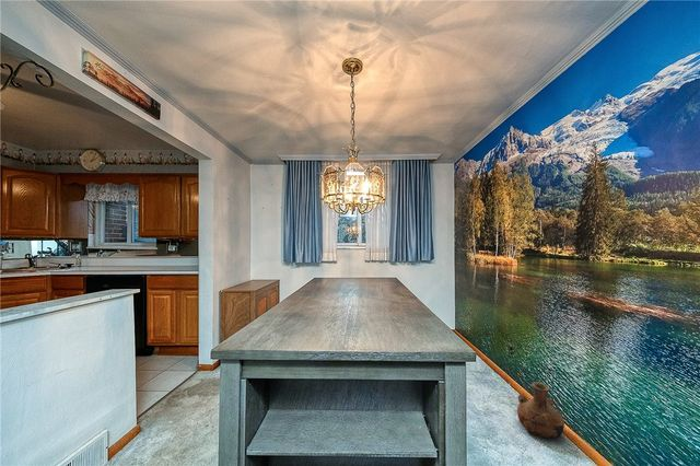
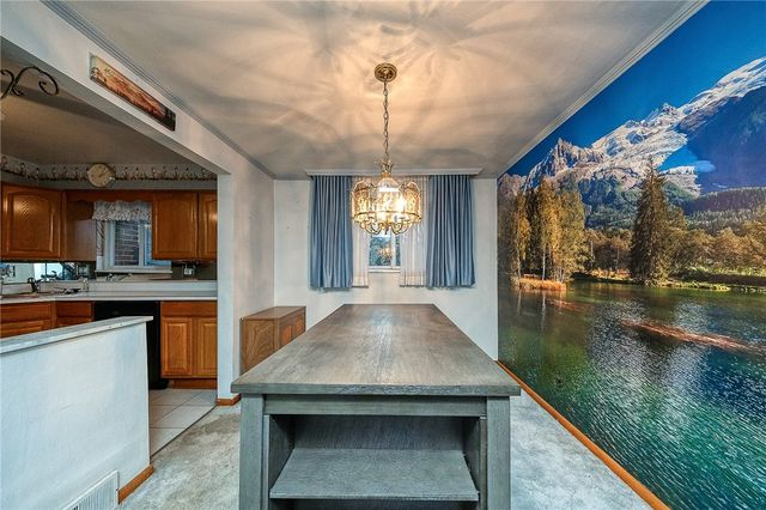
- vase (539, 407)
